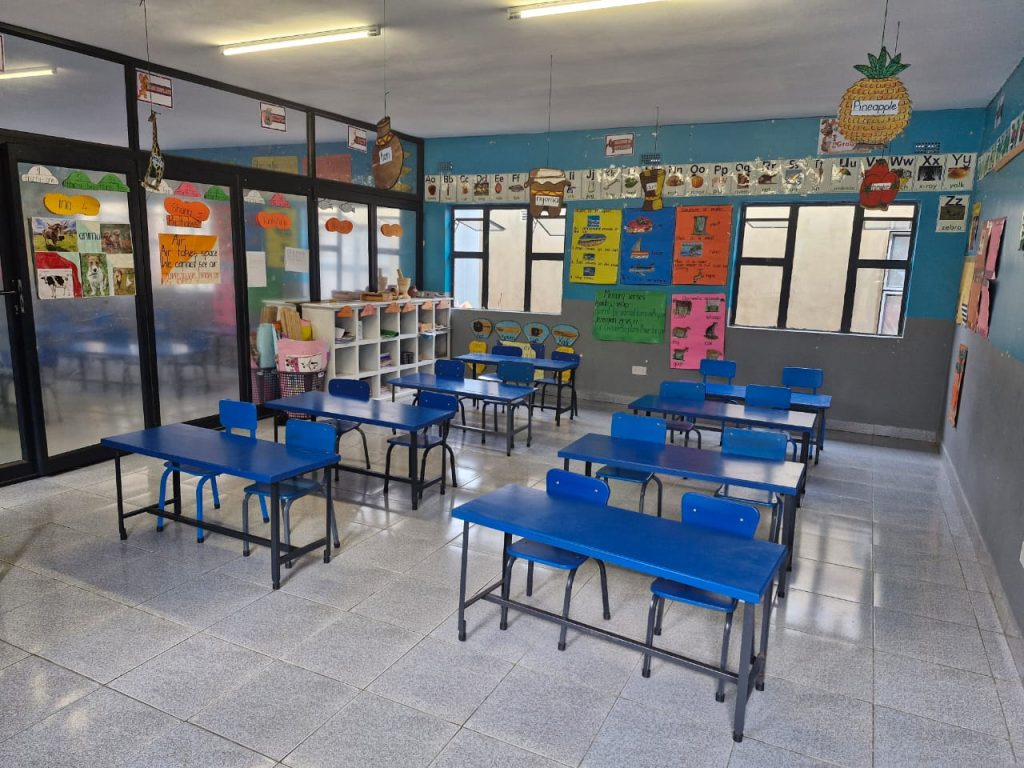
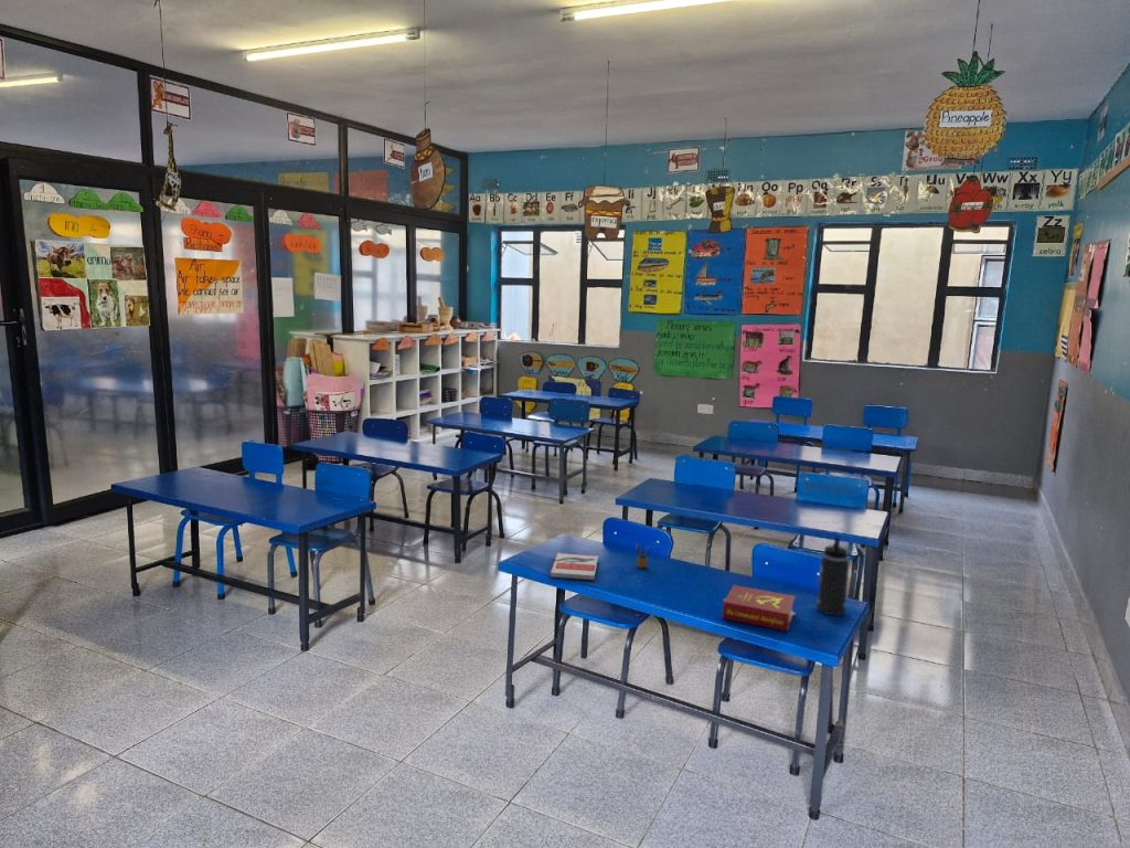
+ thermos bottle (833, 573)
+ pencil box (643, 554)
+ book (759, 607)
+ book (574, 565)
